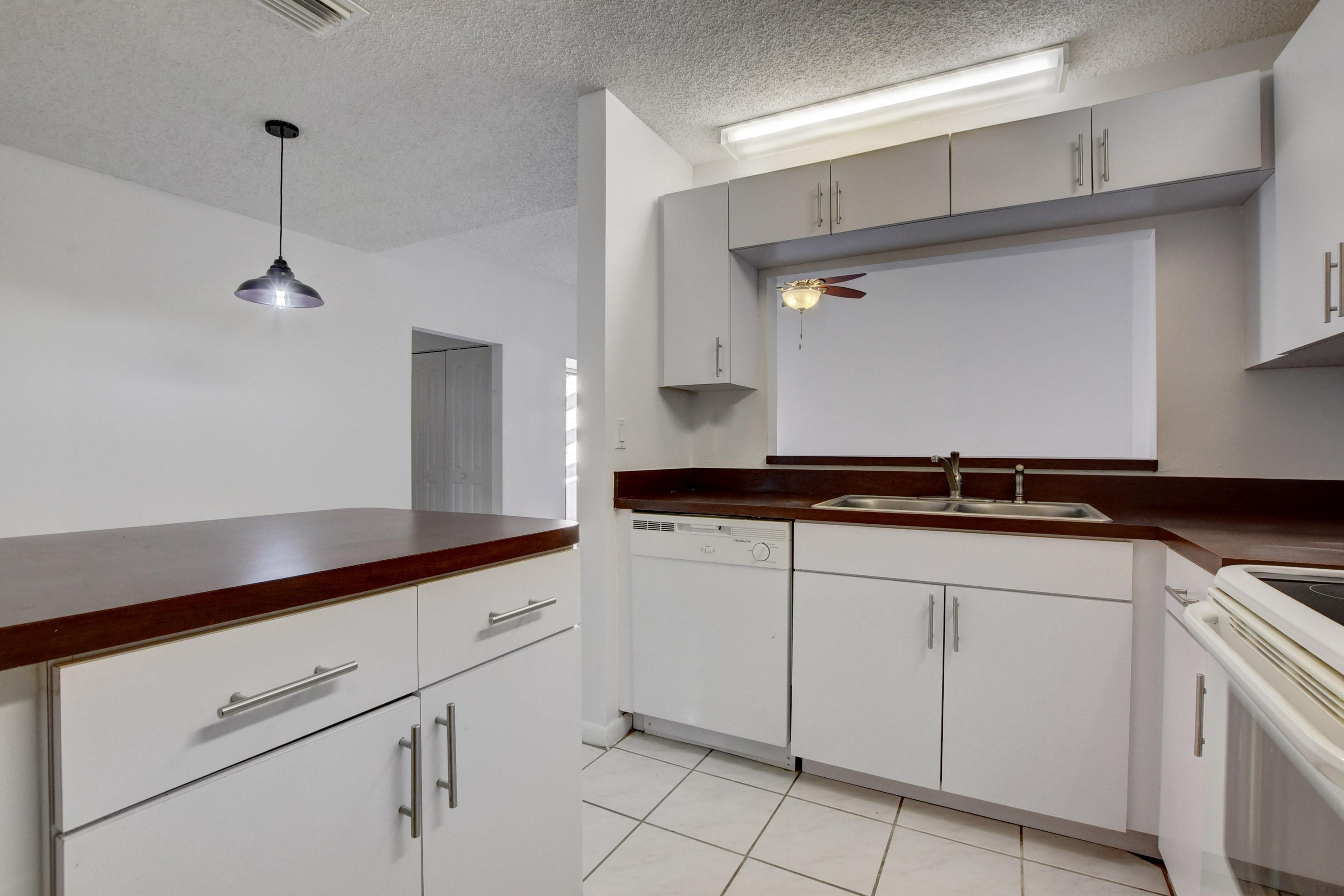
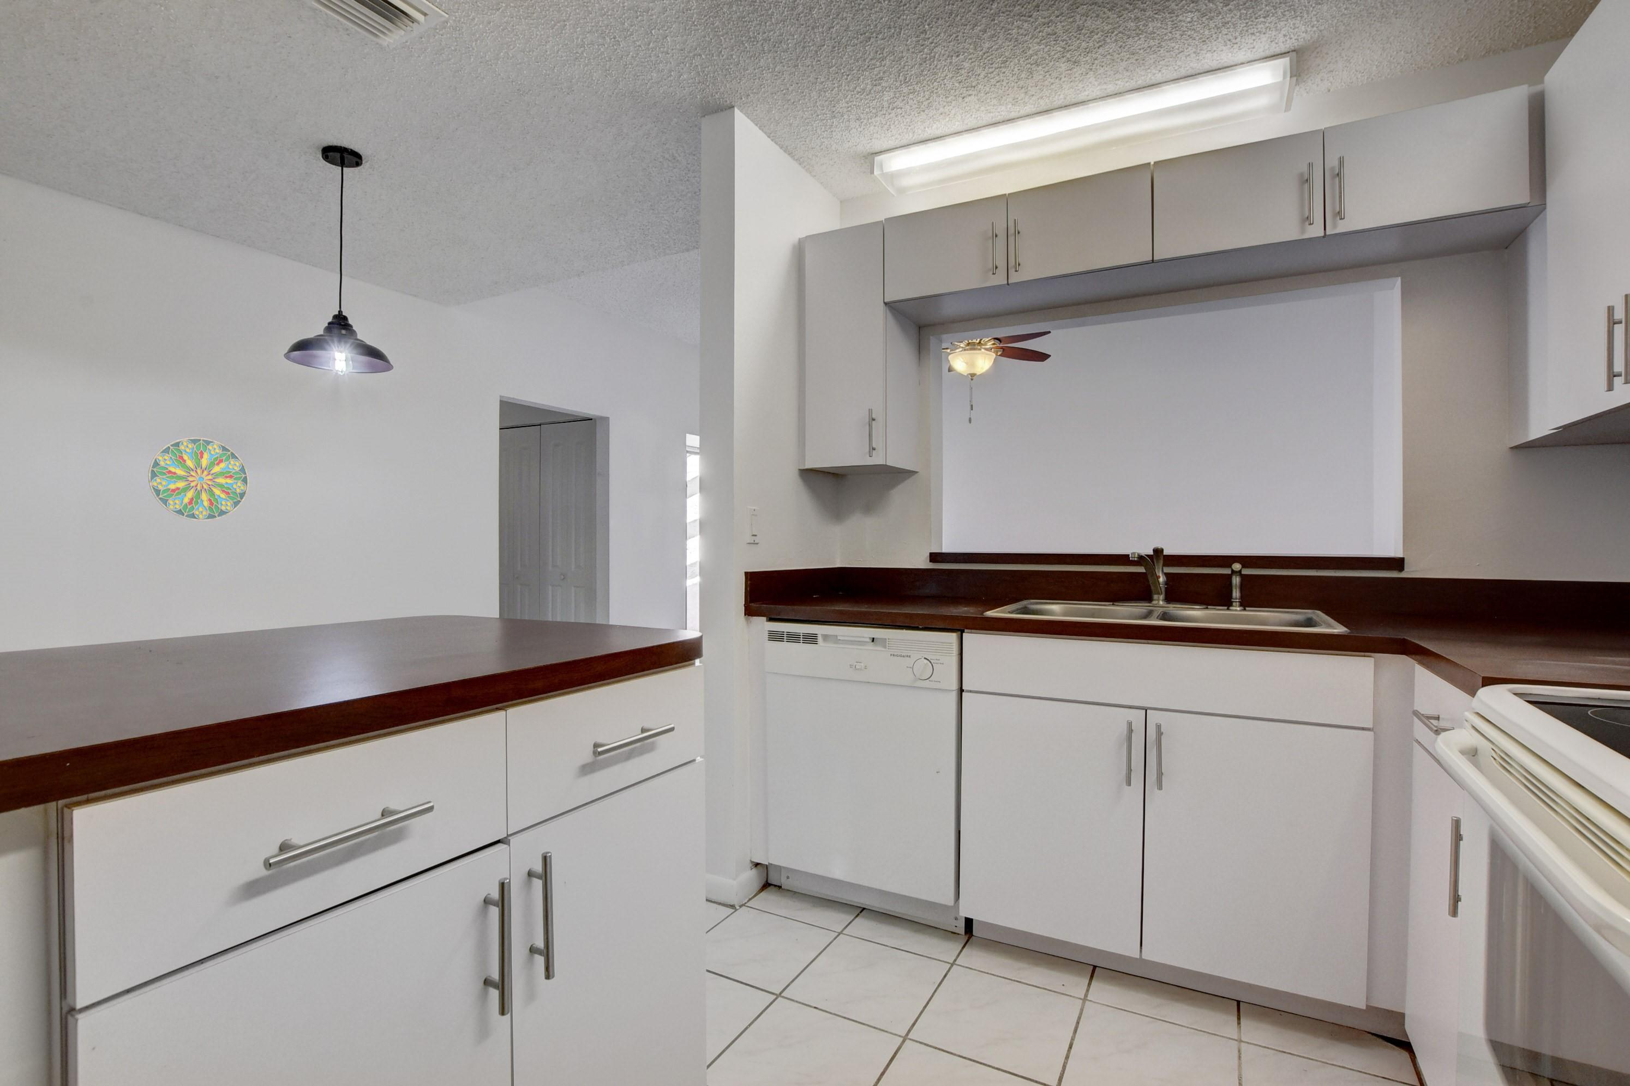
+ decorative plate (201, 479)
